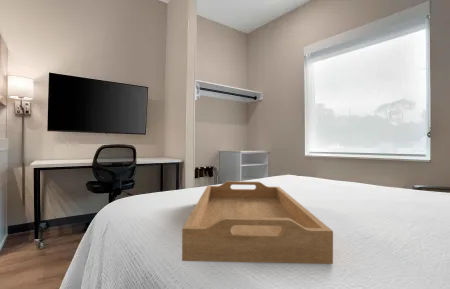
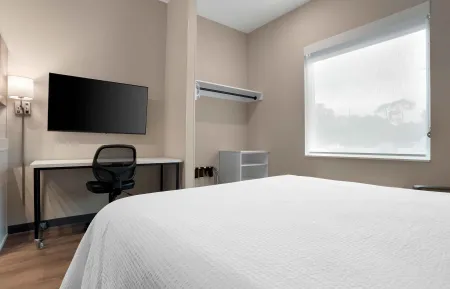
- serving tray (247, 207)
